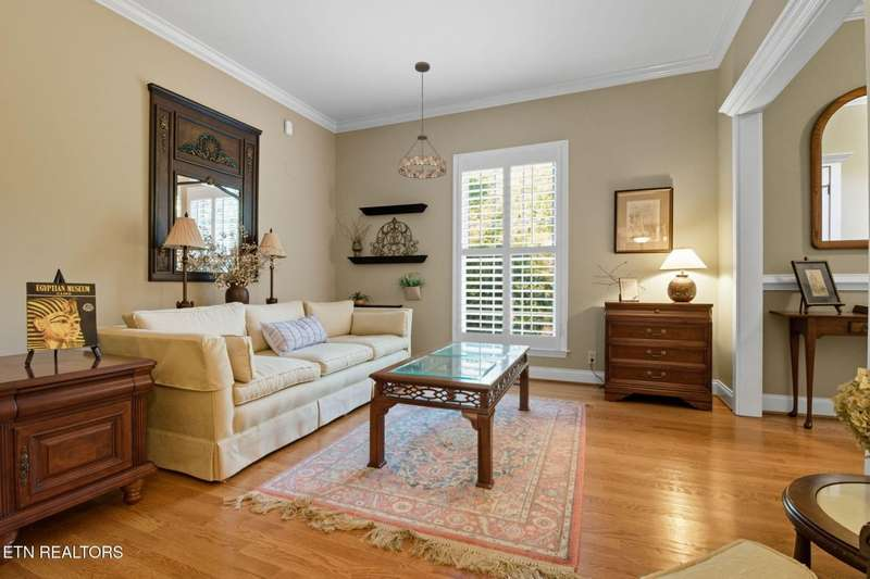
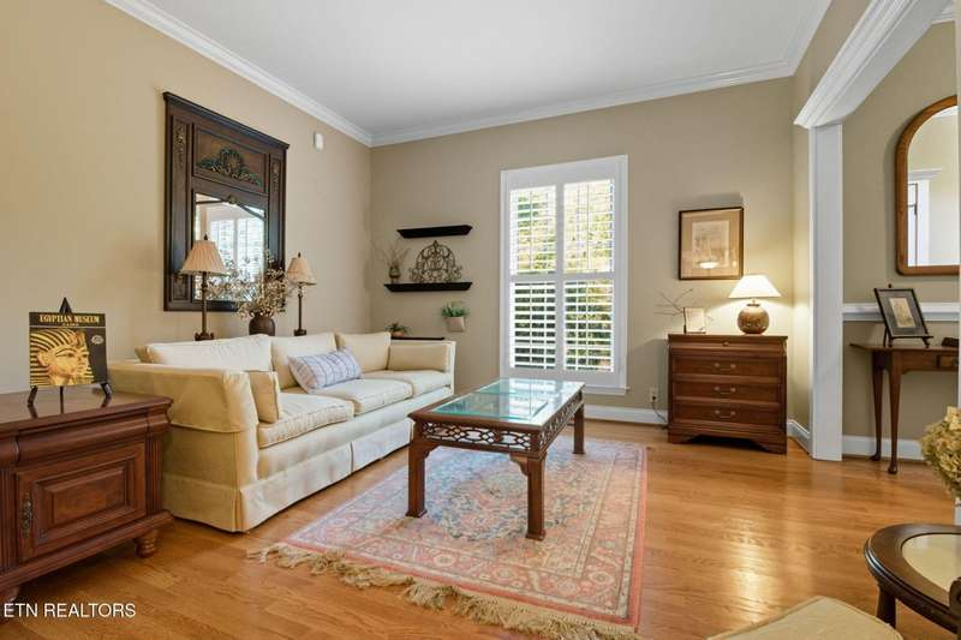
- chandelier (422, 118)
